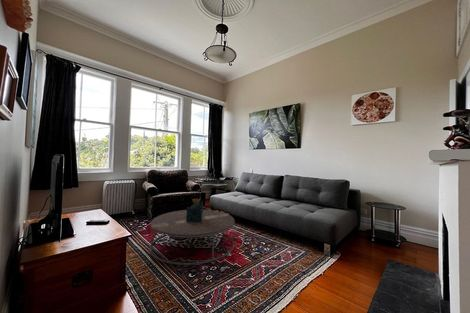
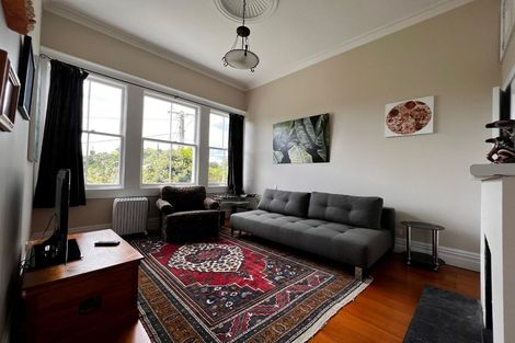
- coffee table (194, 221)
